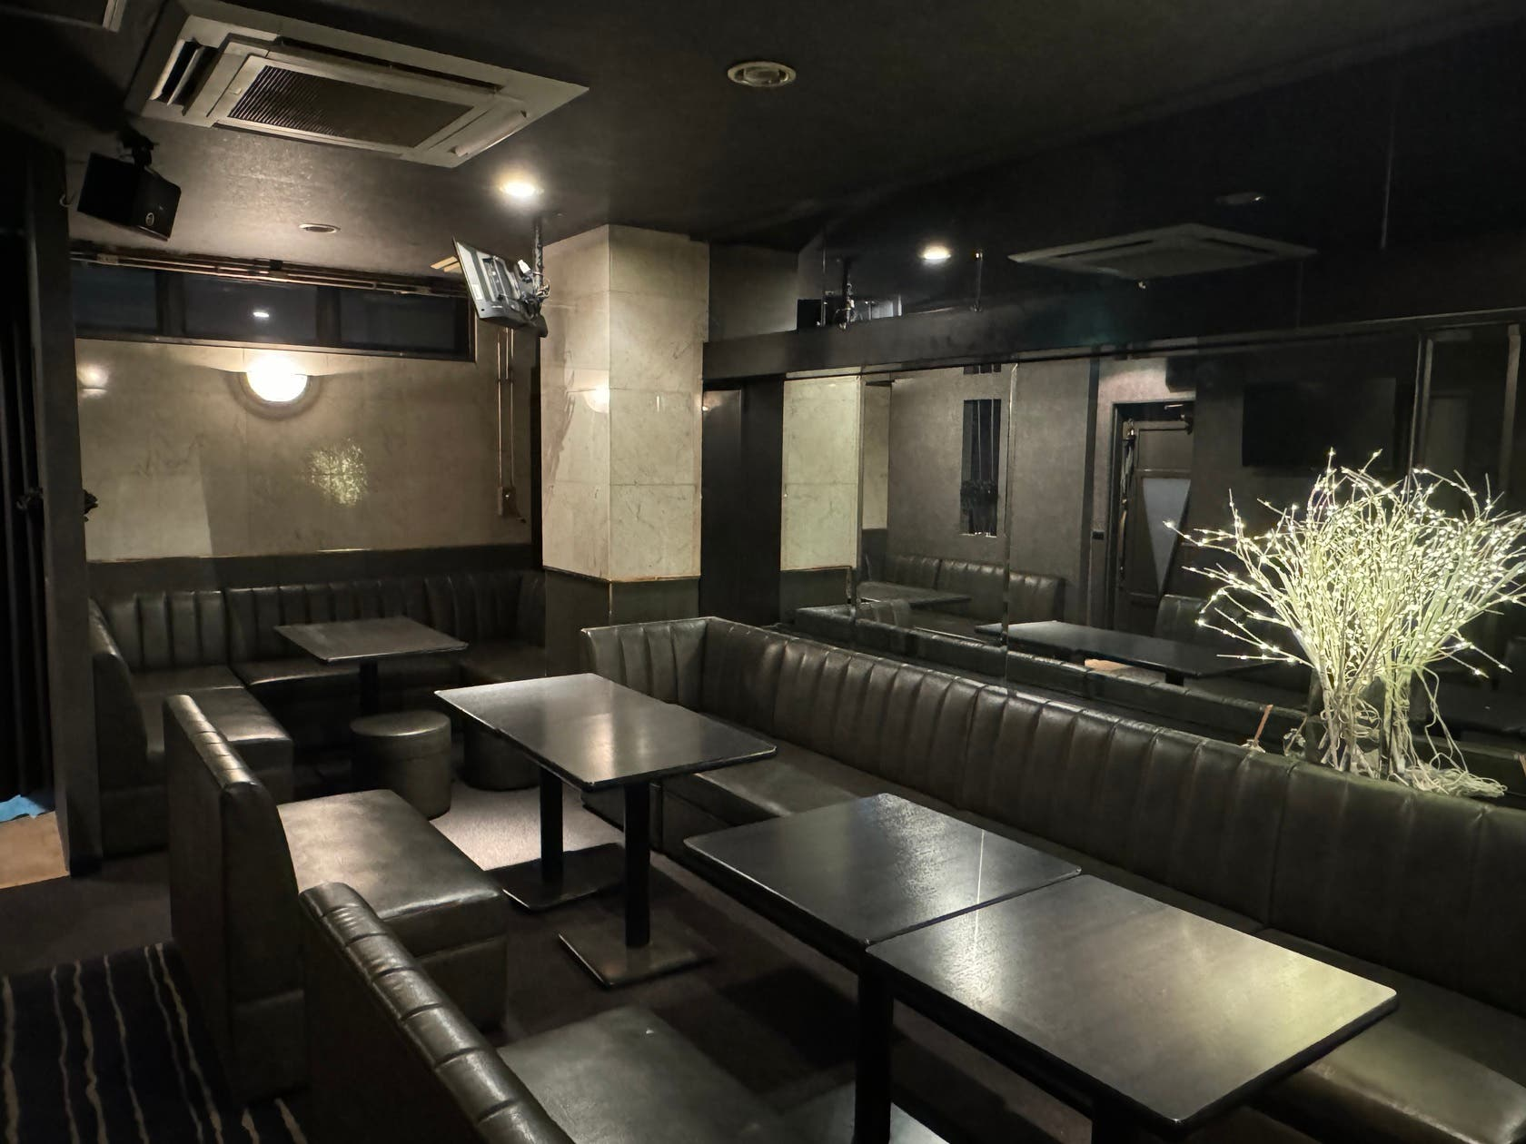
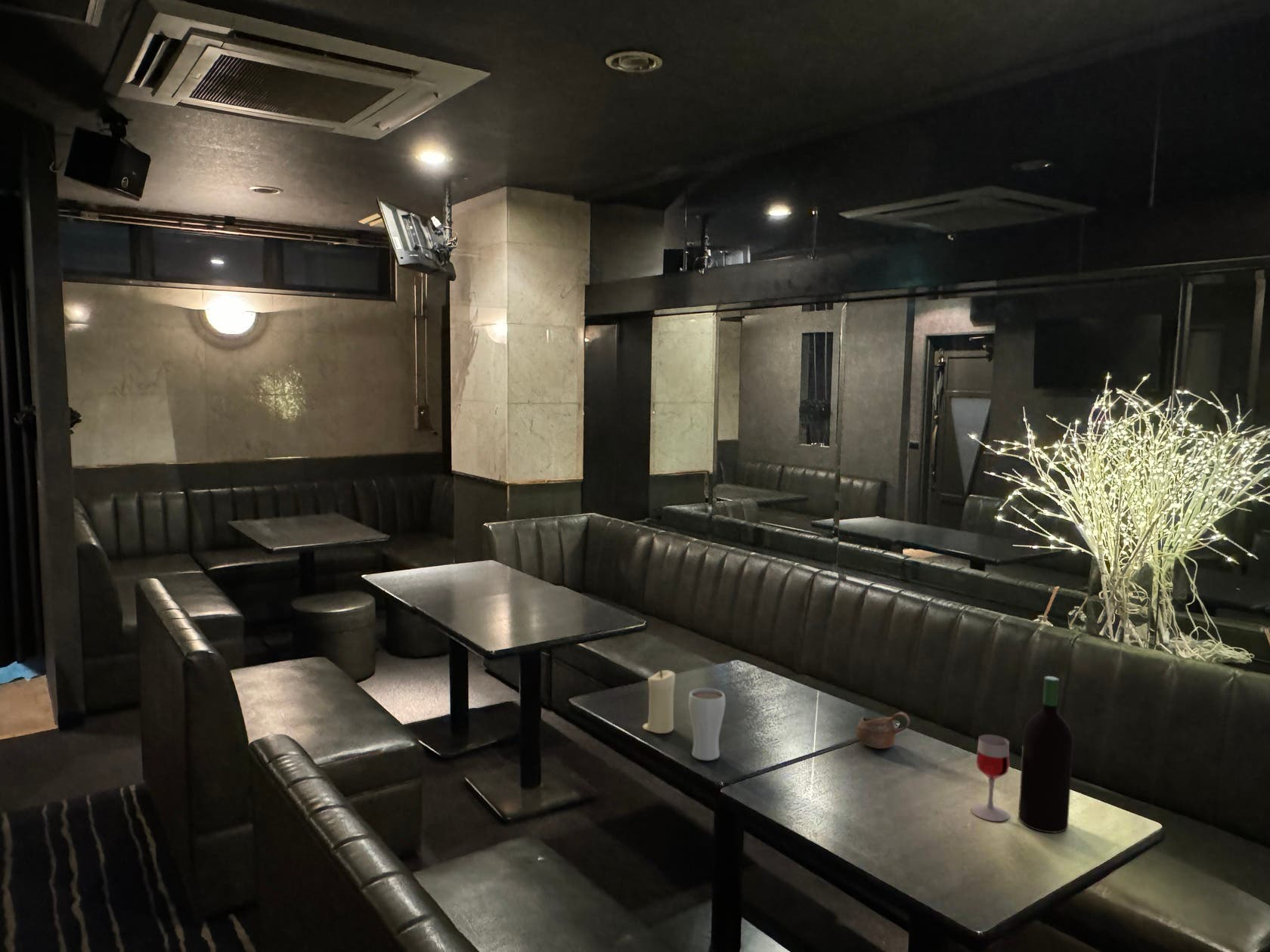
+ cup (880, 728)
+ candle (659, 700)
+ drinking glass (706, 725)
+ wine bottle (1022, 747)
